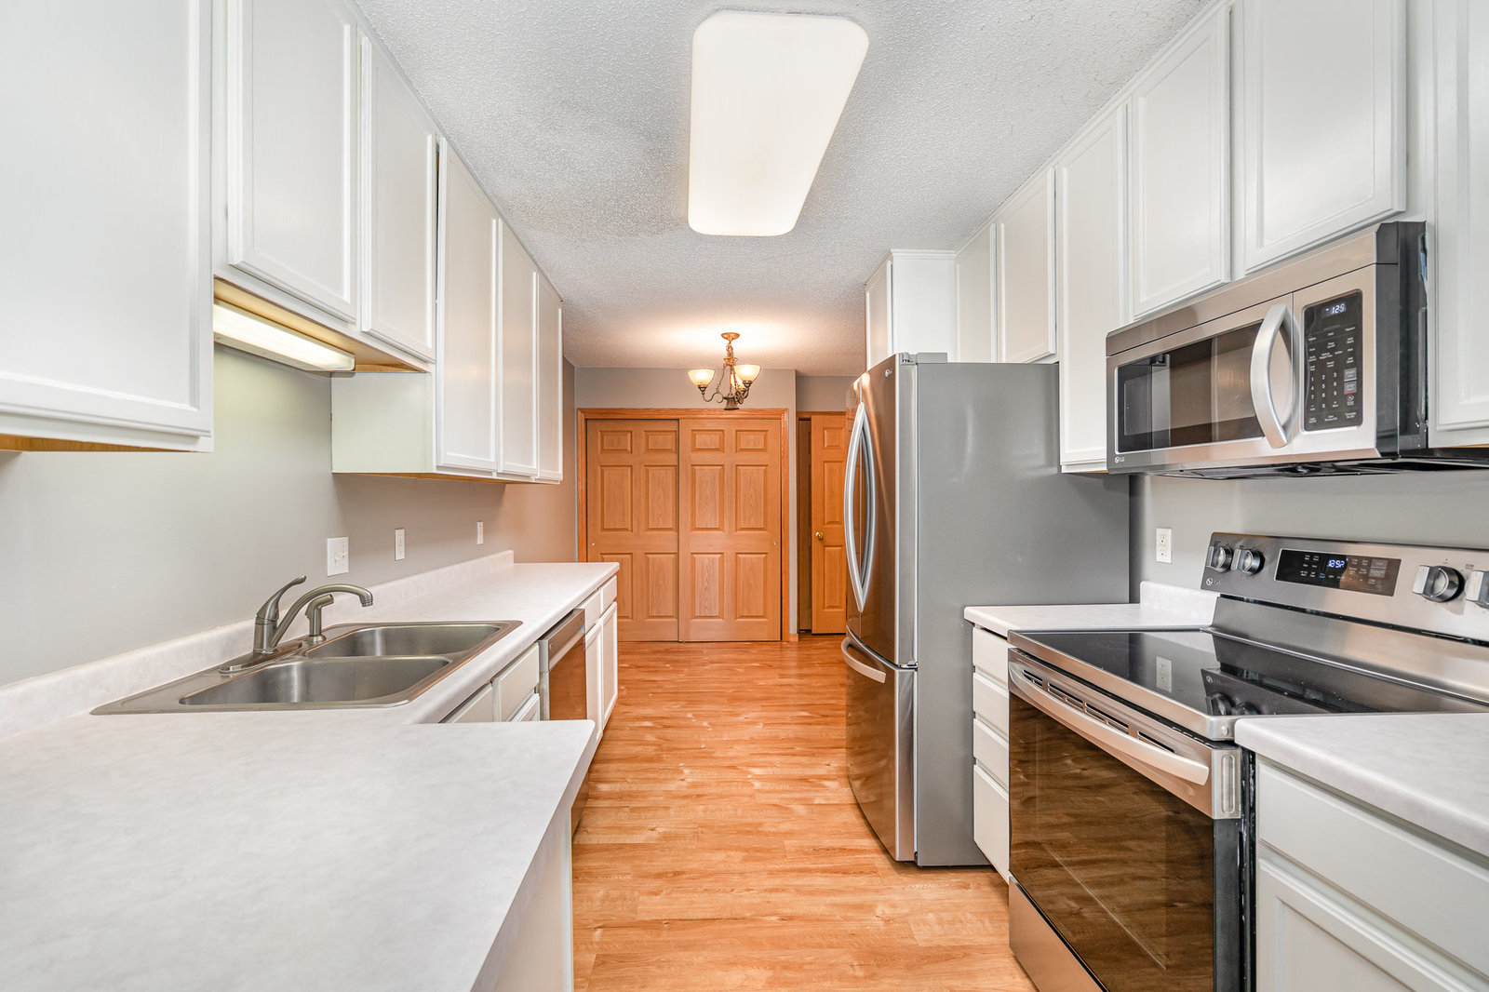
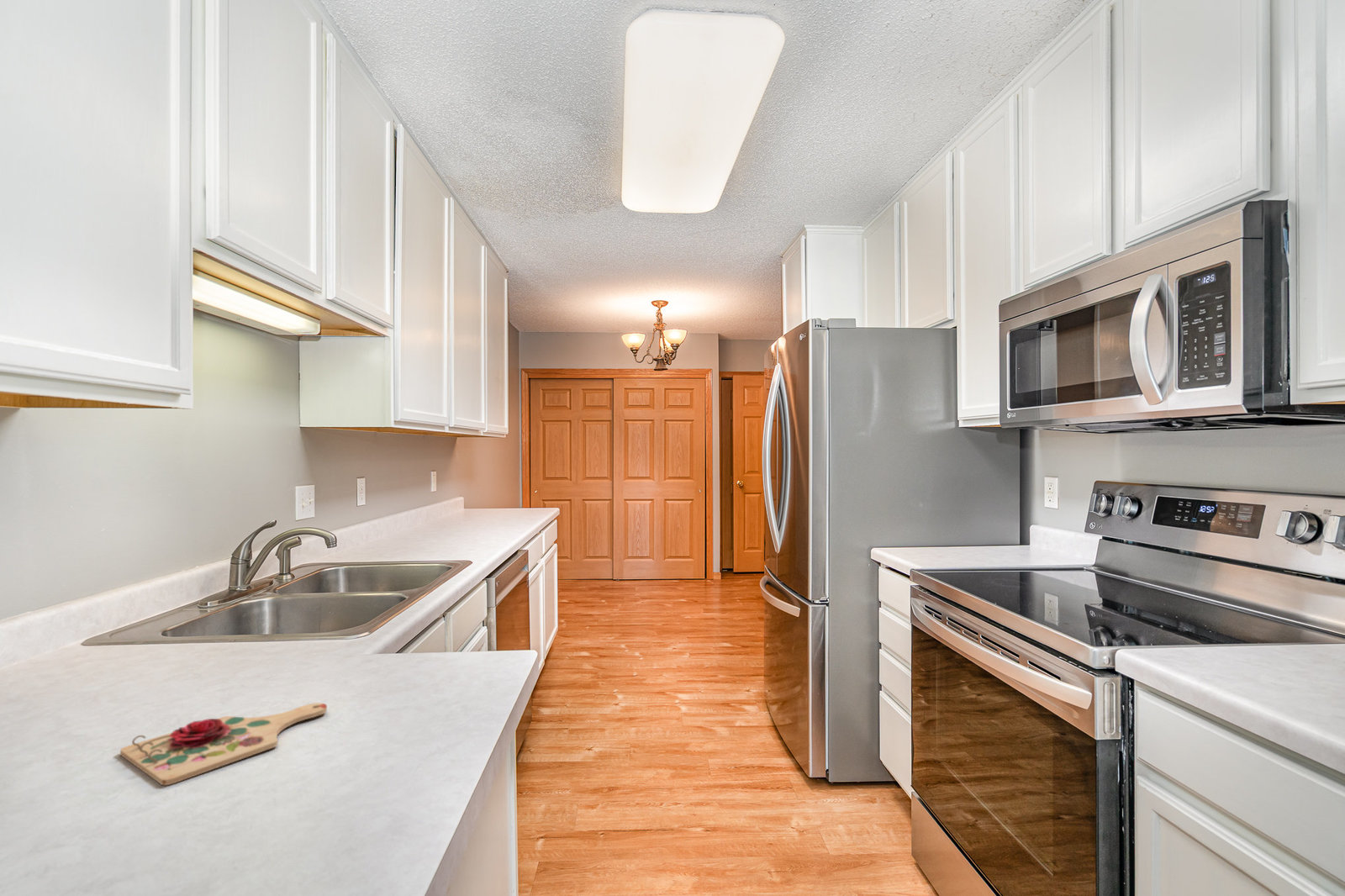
+ cutting board (242, 726)
